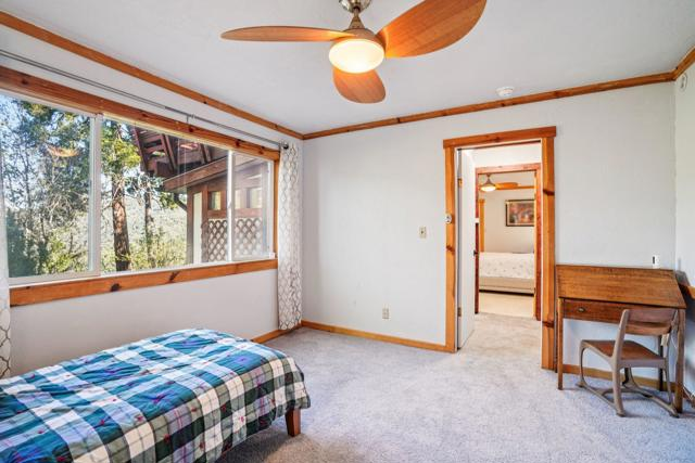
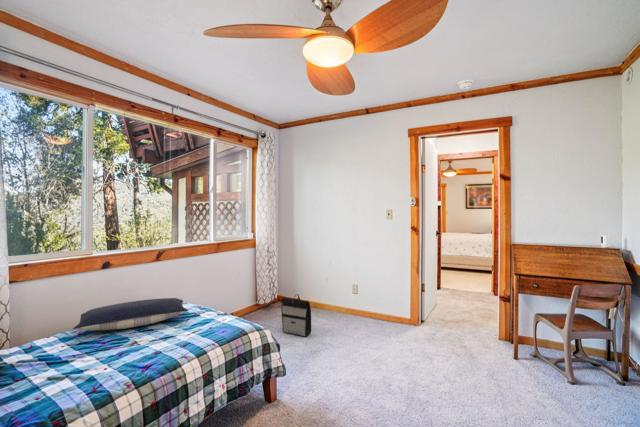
+ backpack (296, 313)
+ pillow (135, 313)
